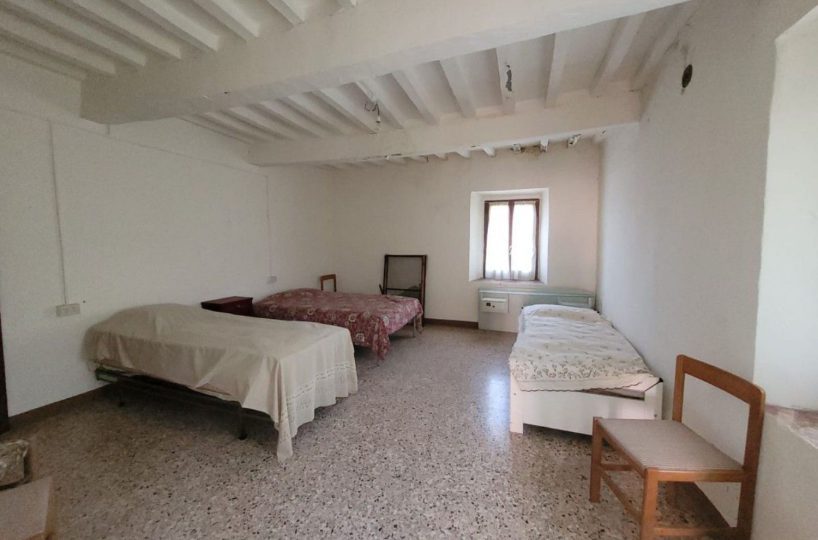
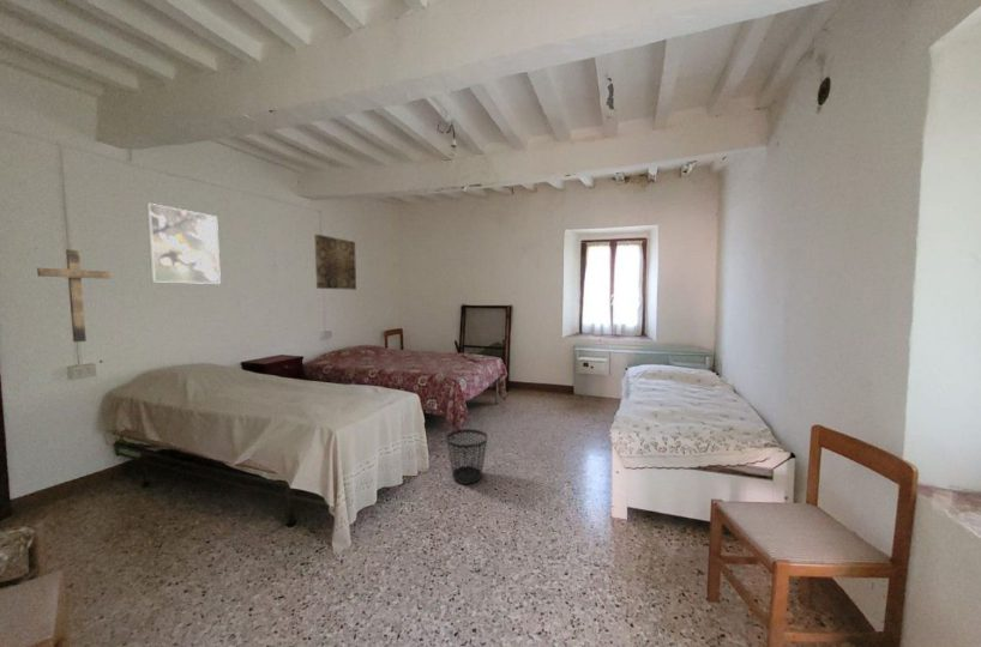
+ wastebasket (467, 455)
+ wall art (336, 264)
+ crucifix (77, 296)
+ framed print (186, 247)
